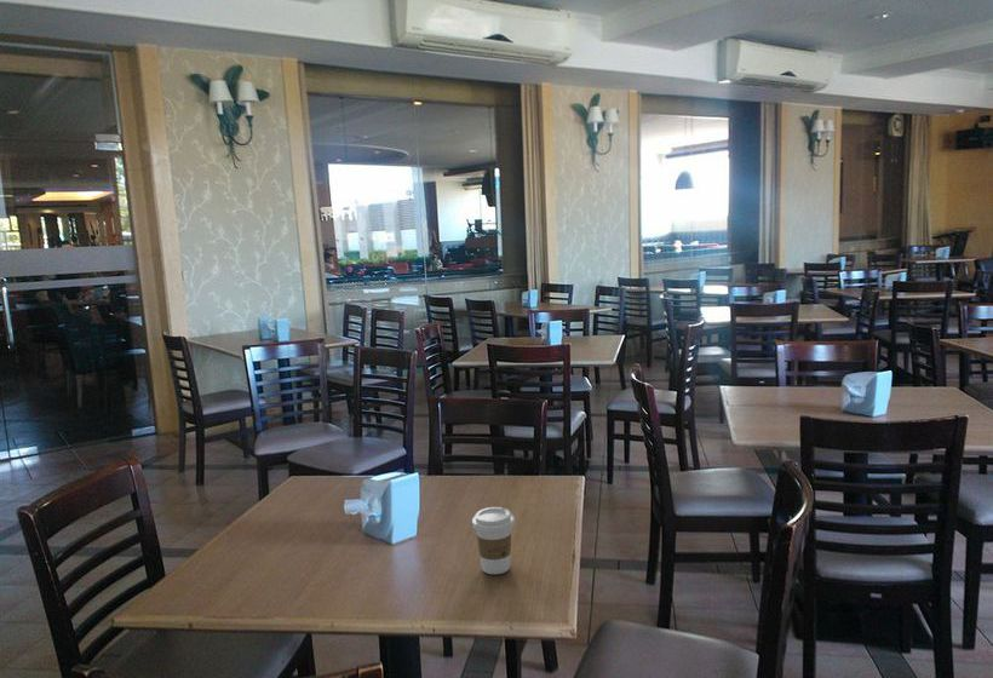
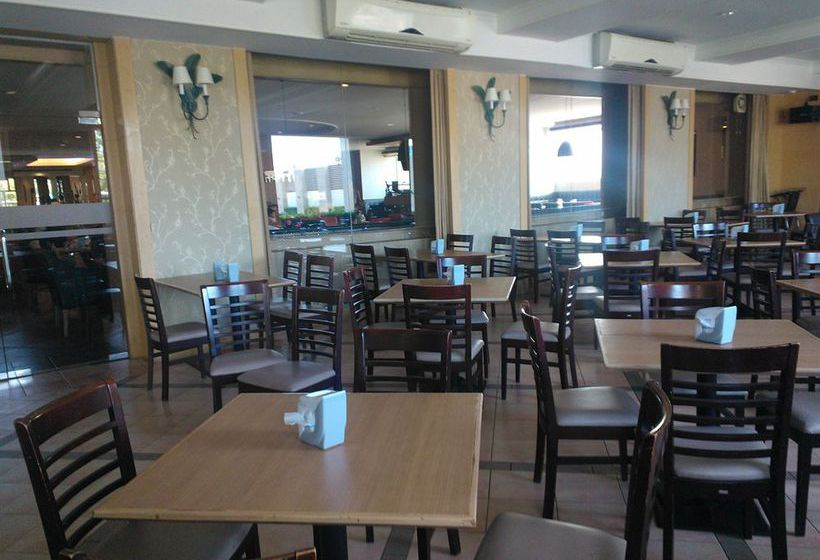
- coffee cup (494, 540)
